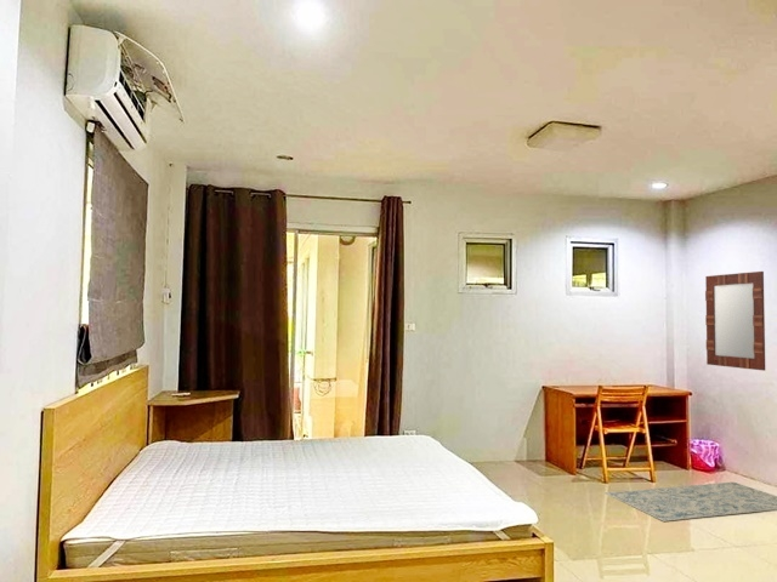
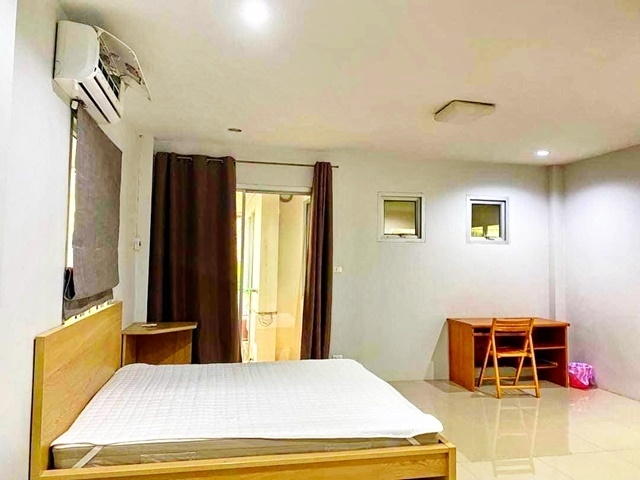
- rug (702, 498)
- home mirror (733, 320)
